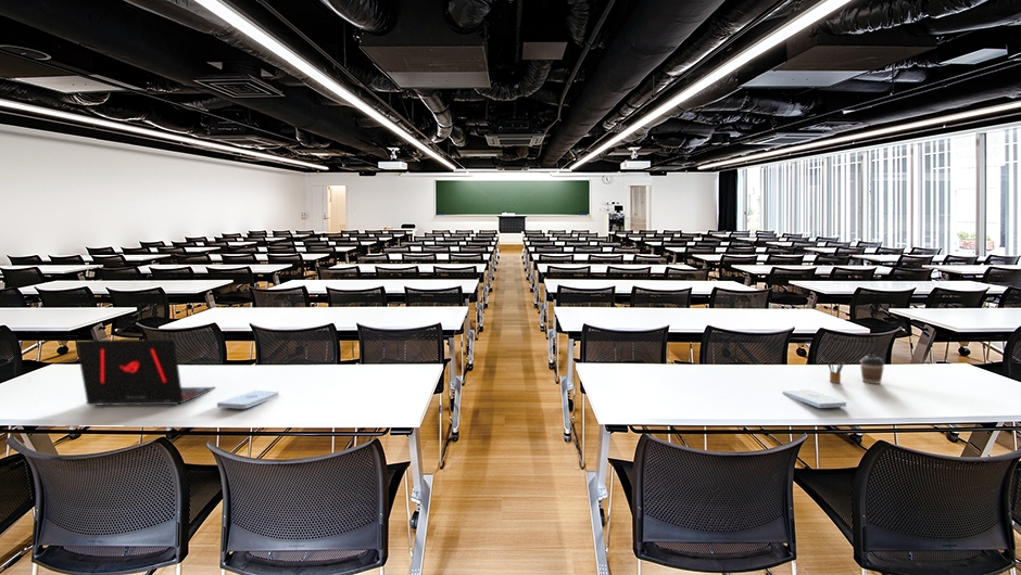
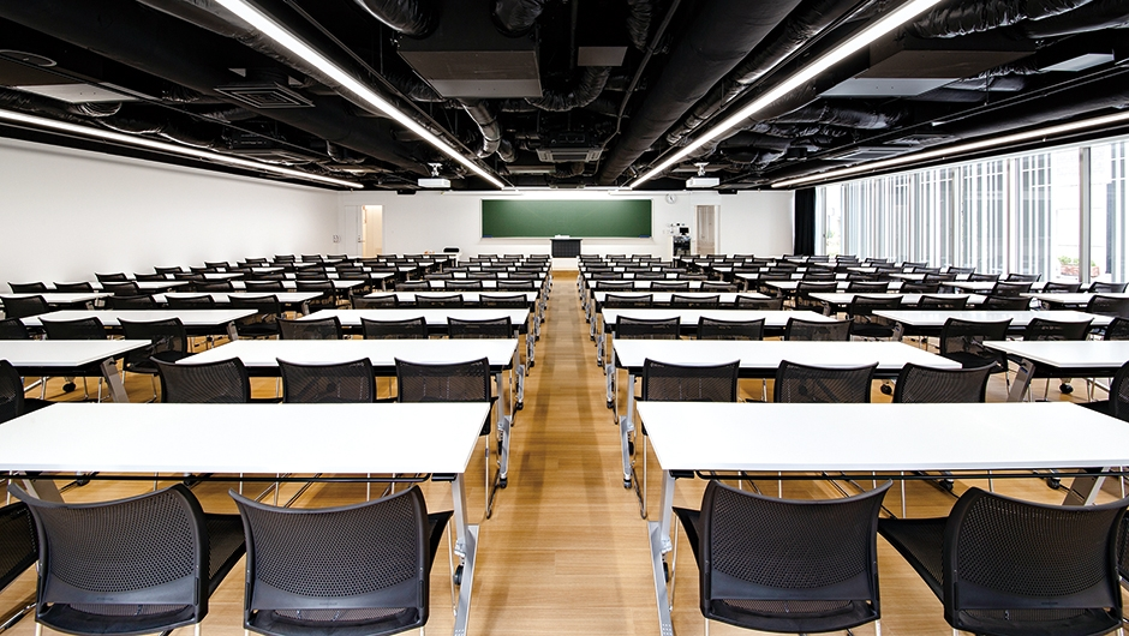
- notepad (814, 398)
- notepad (250, 398)
- pencil box (833, 371)
- coffee cup (871, 369)
- laptop (150, 367)
